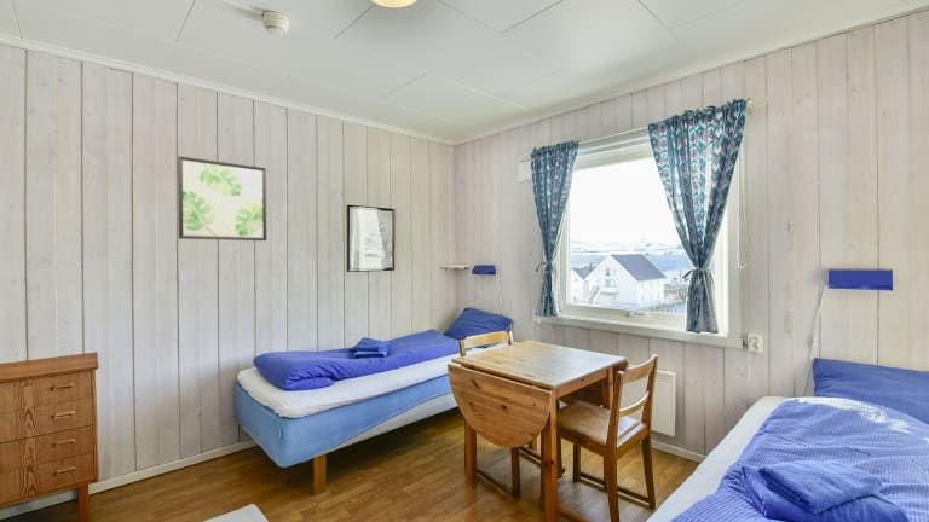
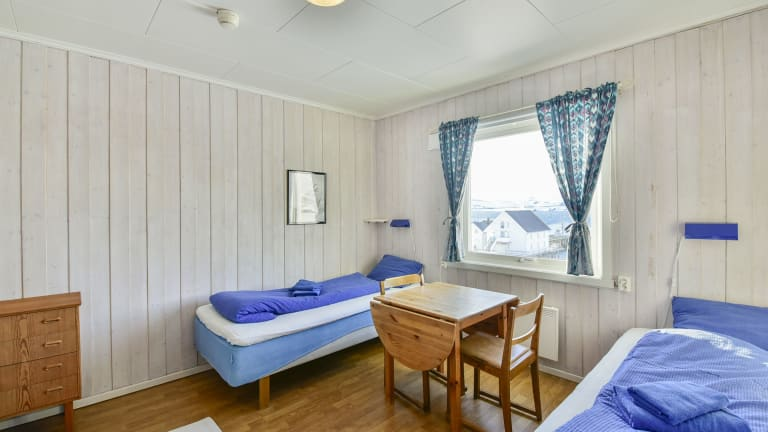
- wall art (224, 201)
